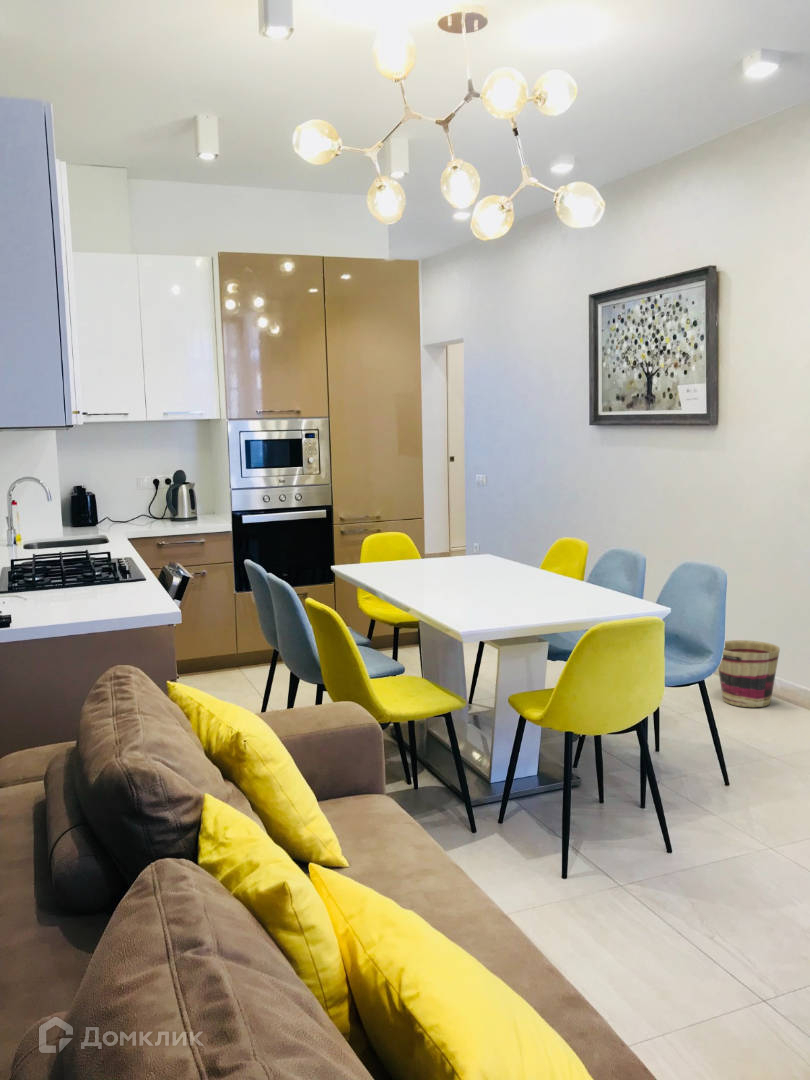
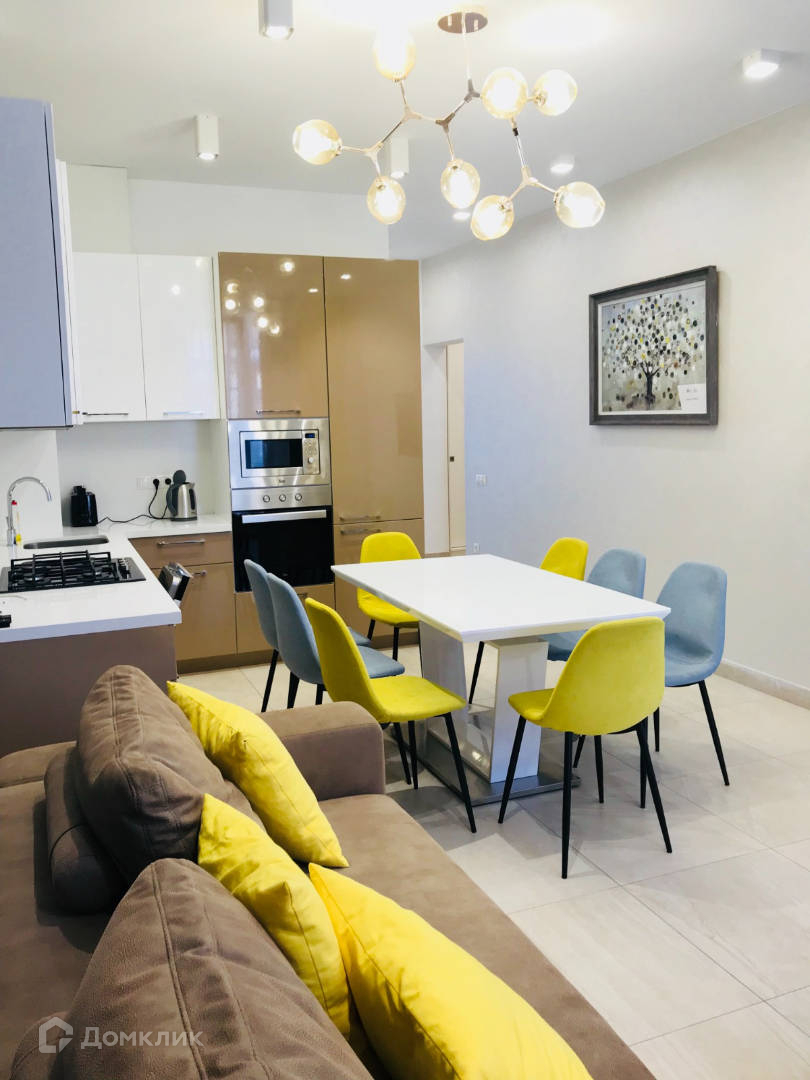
- basket (746, 673)
